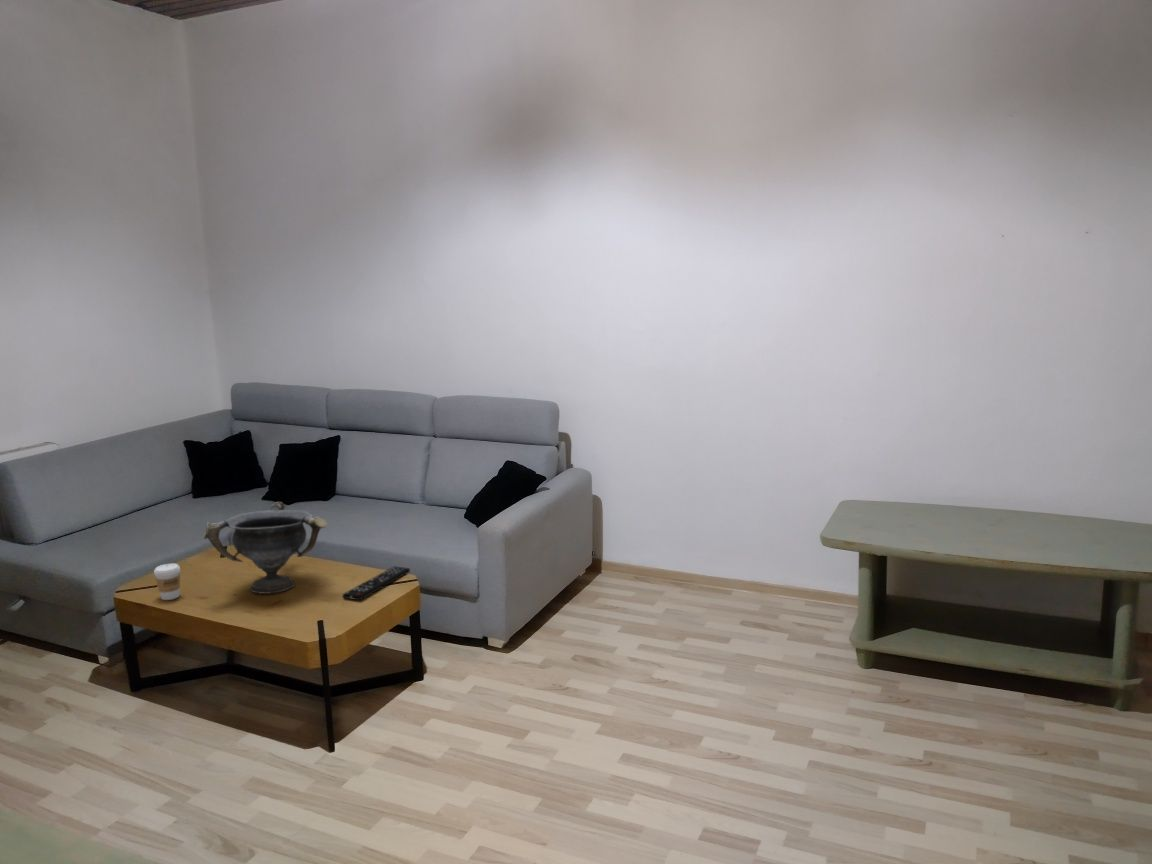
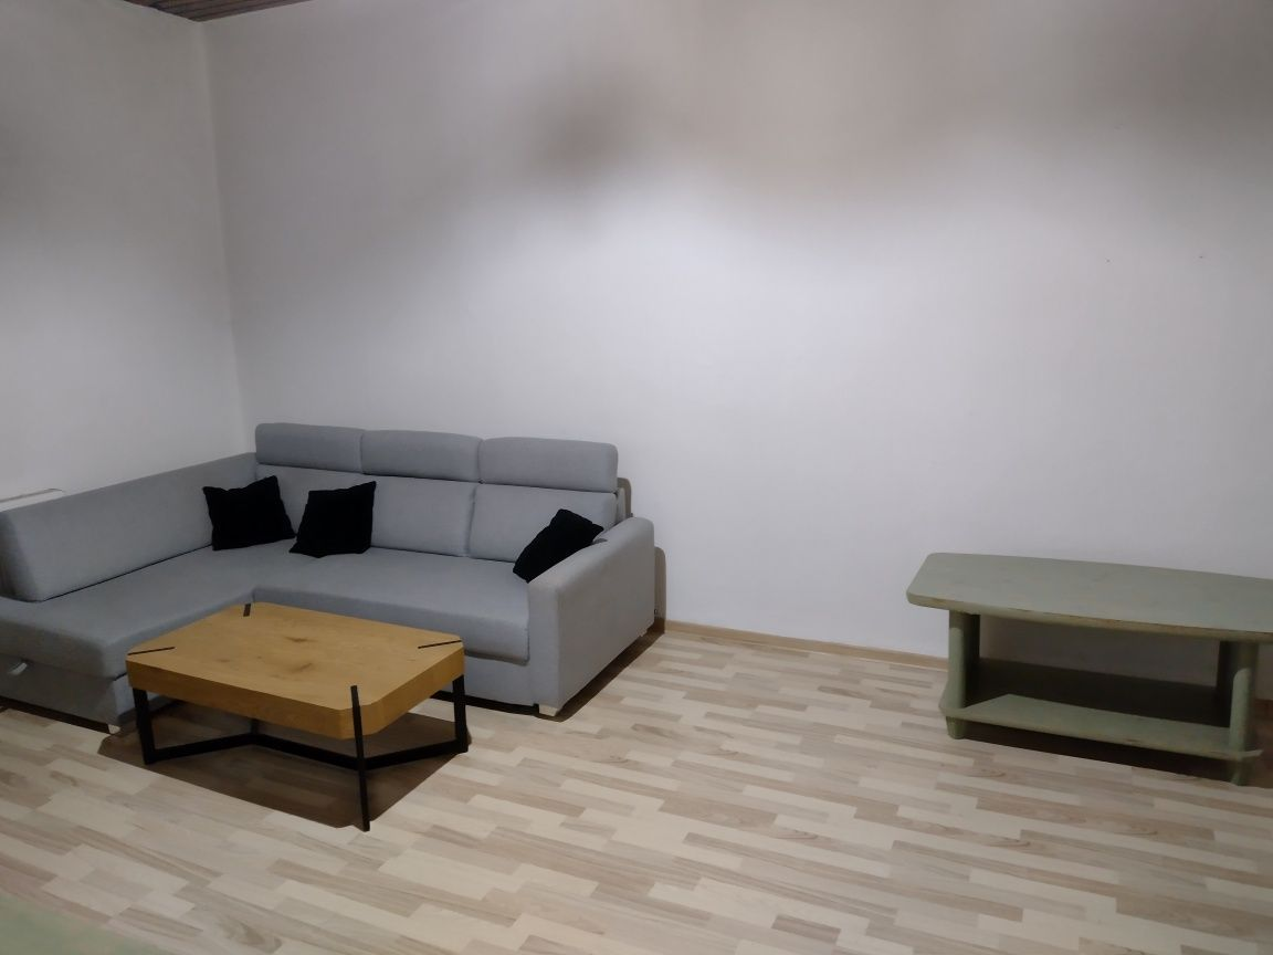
- coffee cup (168, 581)
- decorative bowl (261, 548)
- remote control (377, 582)
